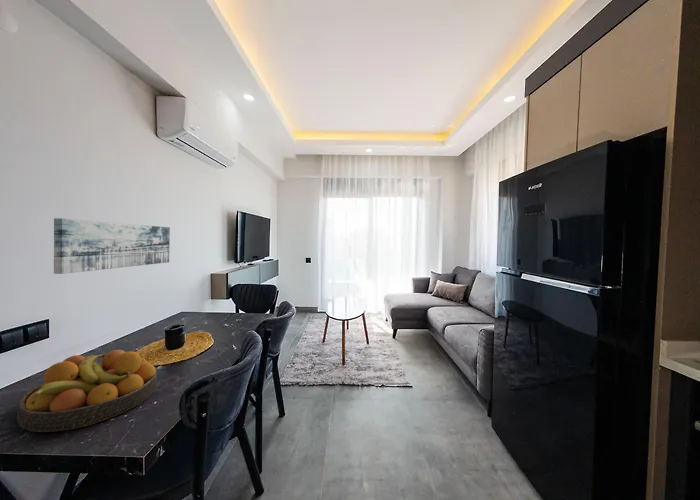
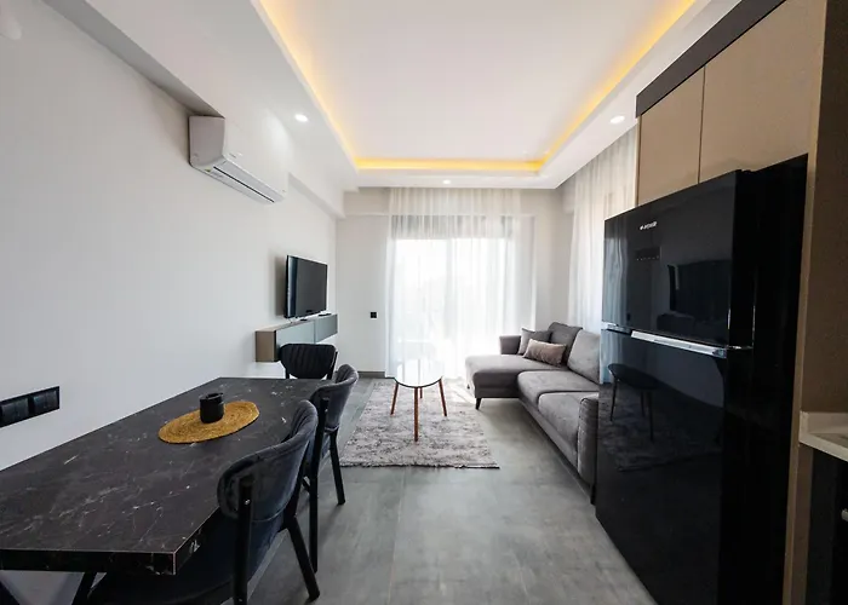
- fruit bowl (95, 376)
- wall art (124, 245)
